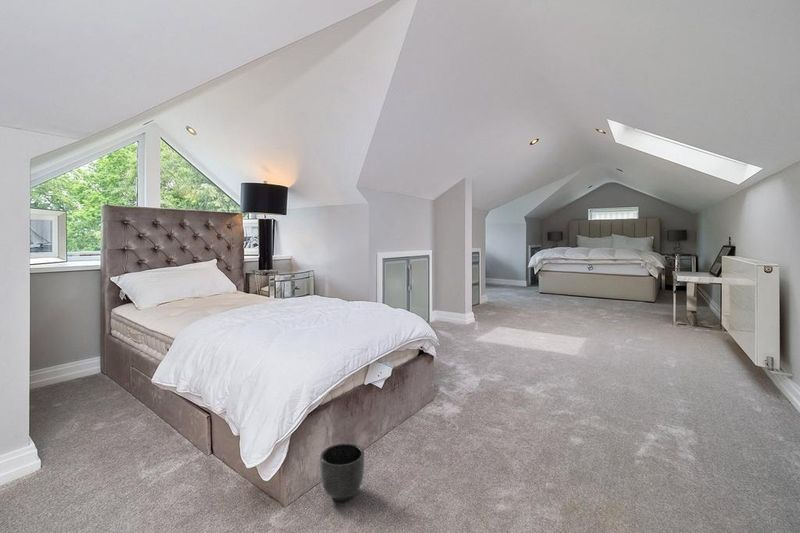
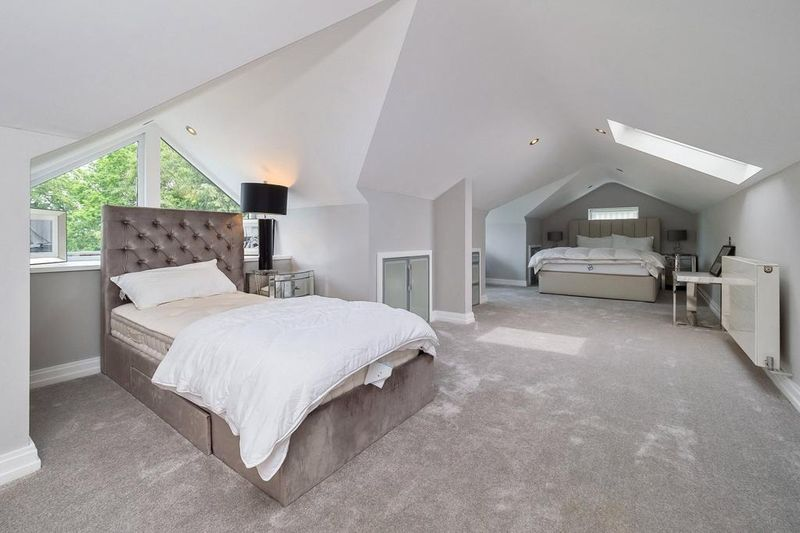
- planter (342, 474)
